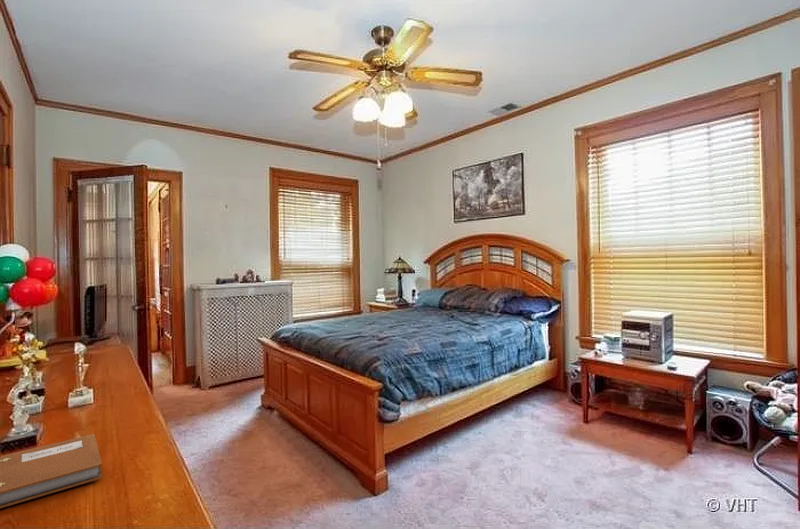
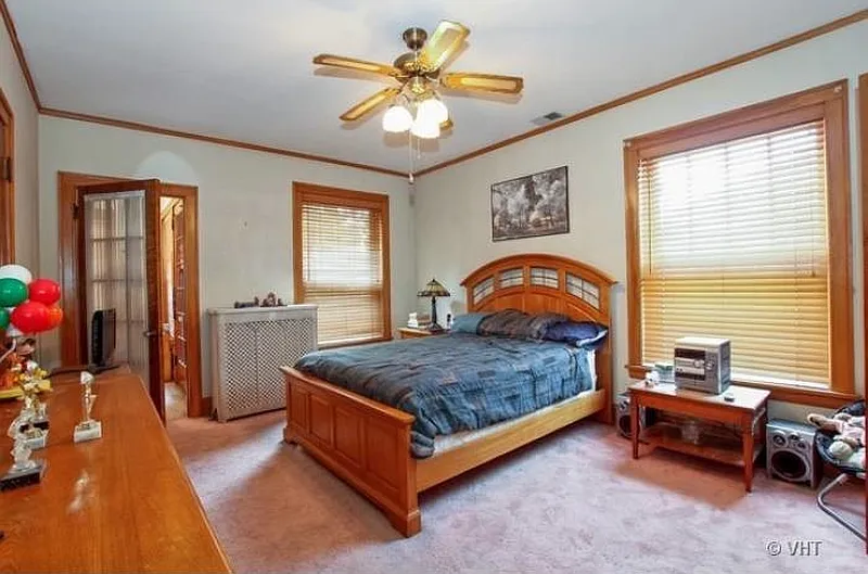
- notebook (46, 466)
